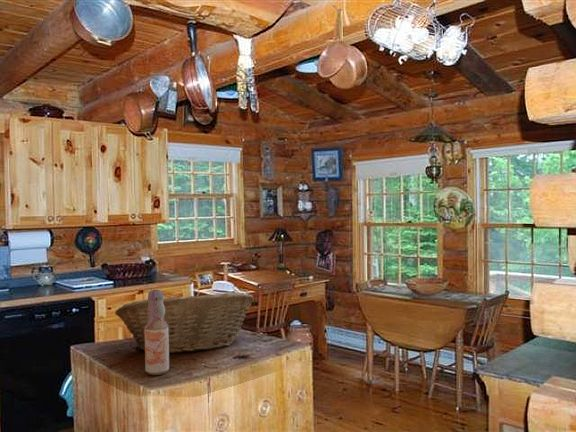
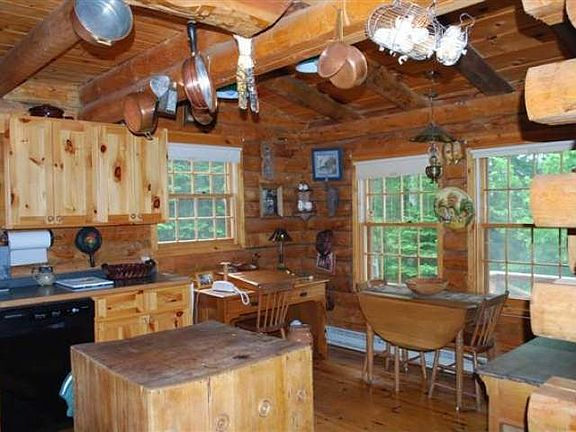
- bottle (156, 331)
- fruit basket (186, 316)
